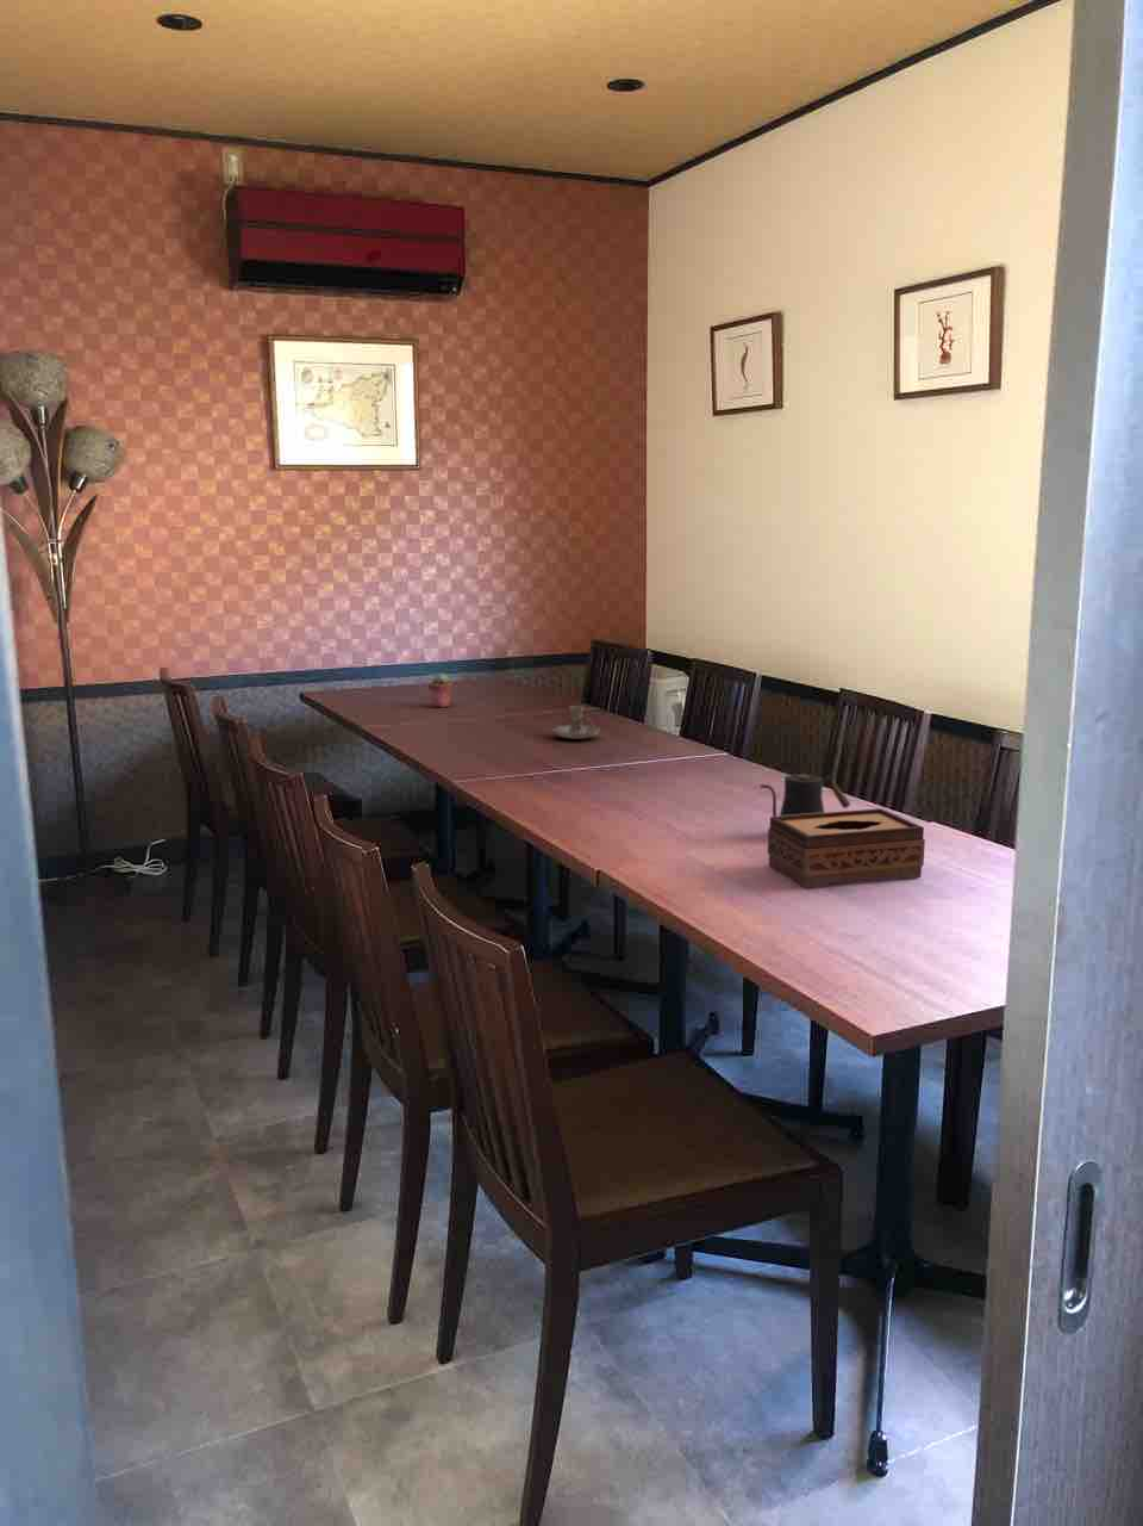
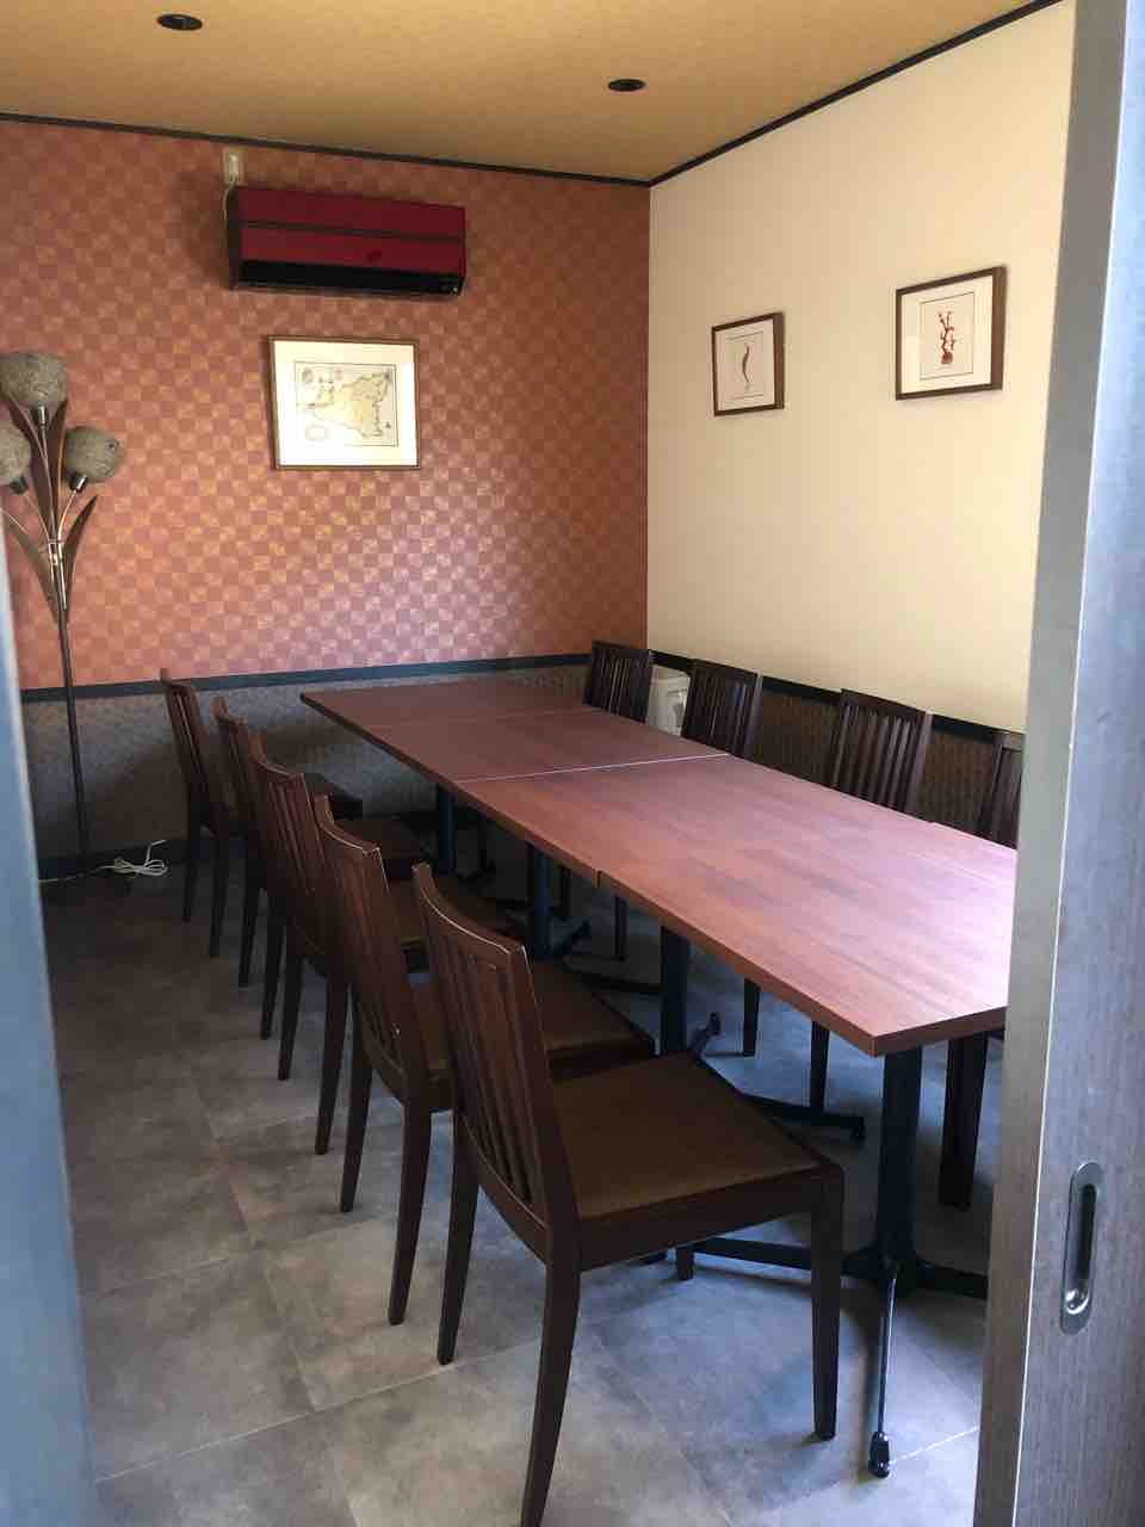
- kettle (804, 806)
- tissue box (844, 846)
- potted succulent (441, 689)
- candle holder (579, 722)
